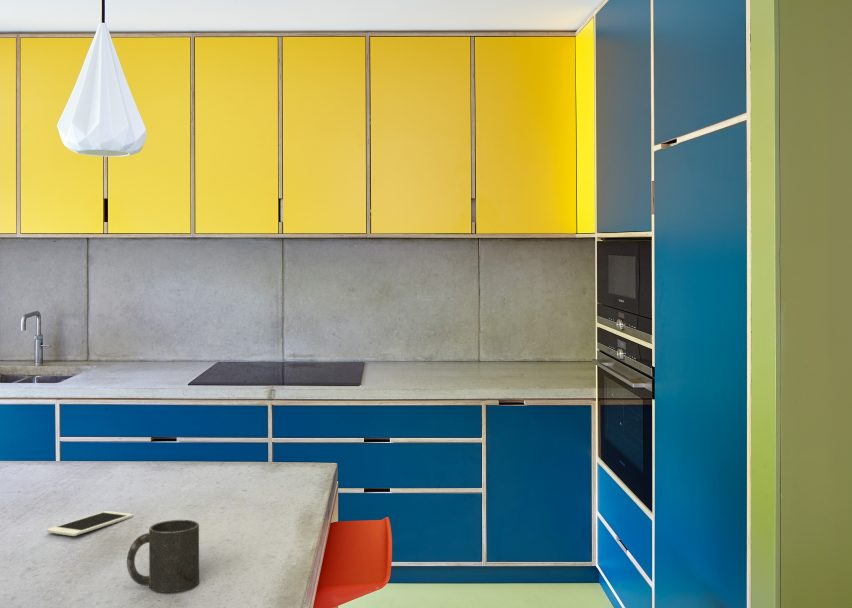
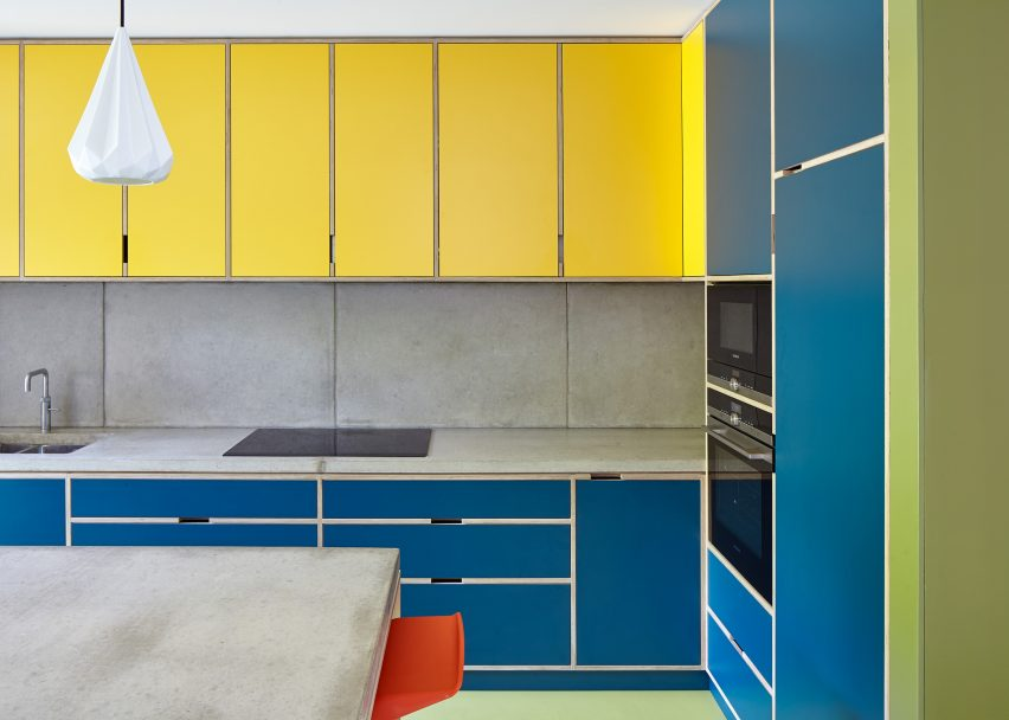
- mug (163, 556)
- cell phone (91, 522)
